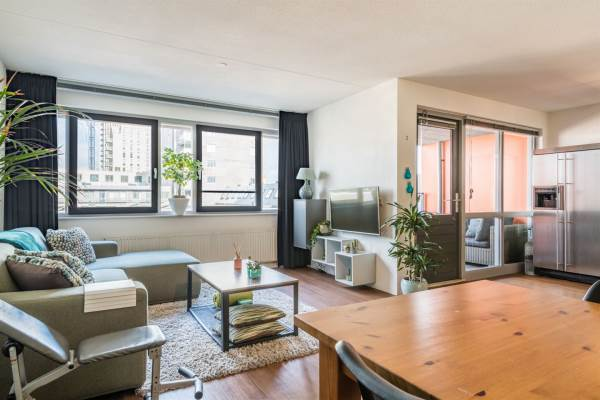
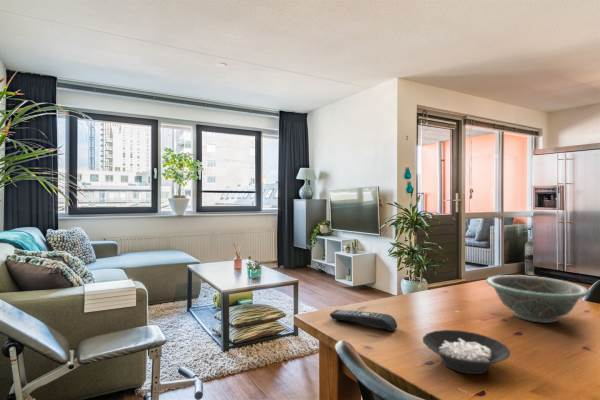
+ decorative bowl (534, 300)
+ cereal bowl (464, 354)
+ remote control (362, 317)
